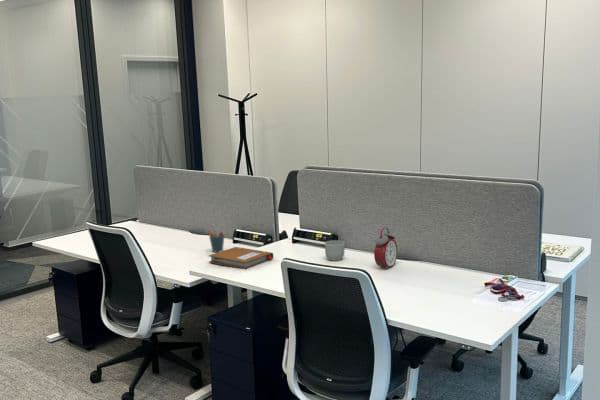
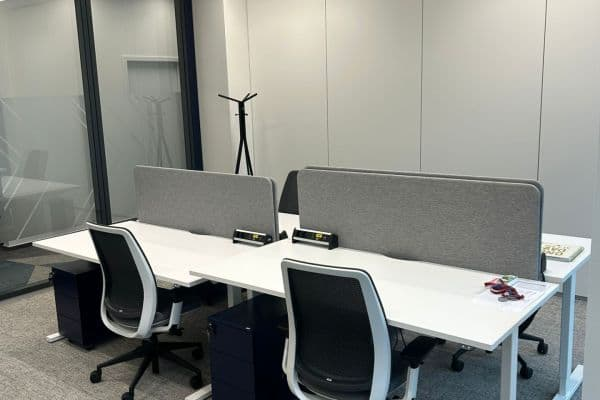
- pen holder (216, 239)
- notebook (242, 257)
- alarm clock (385, 246)
- mug (336, 250)
